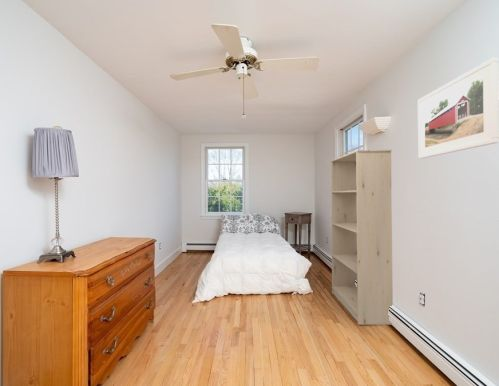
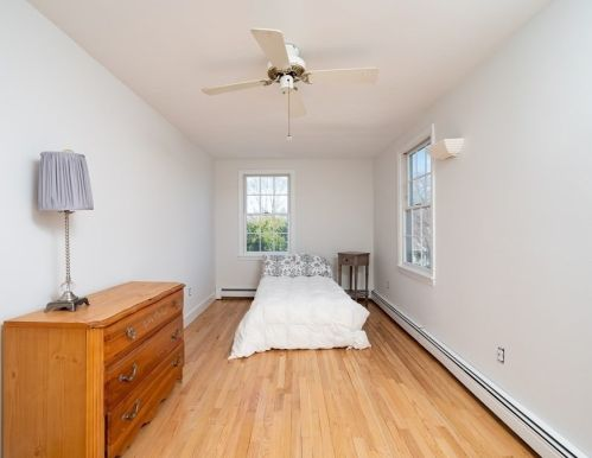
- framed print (450, 117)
- bookcase (357, 231)
